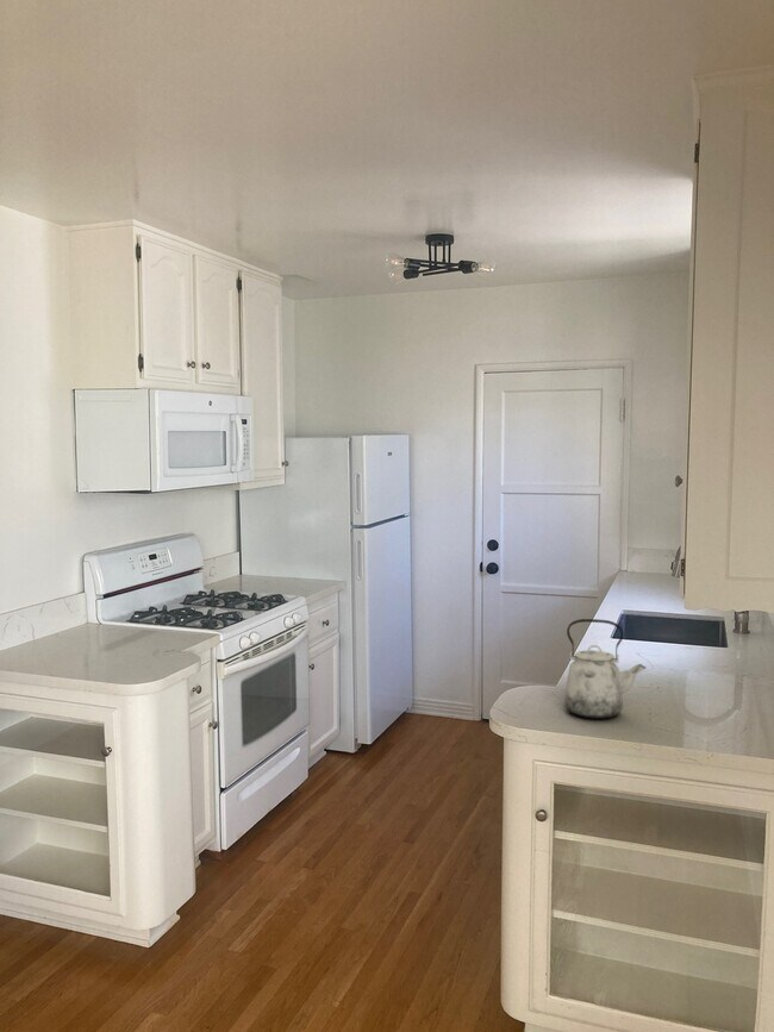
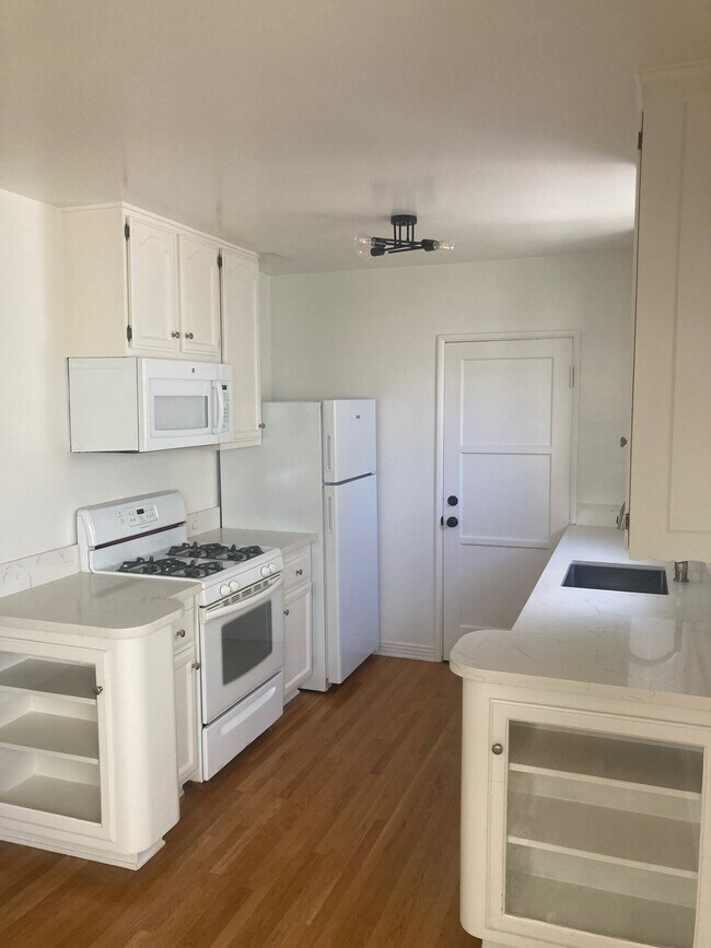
- kettle (605, 667)
